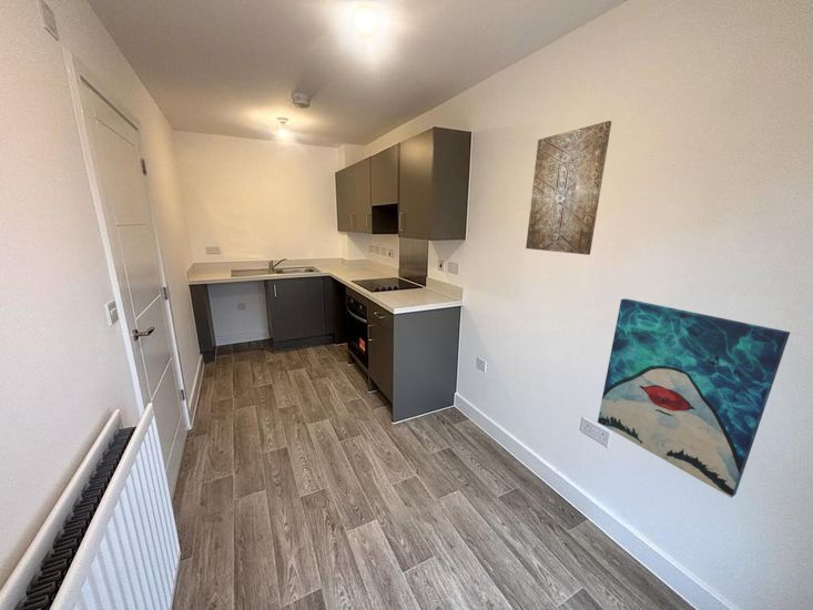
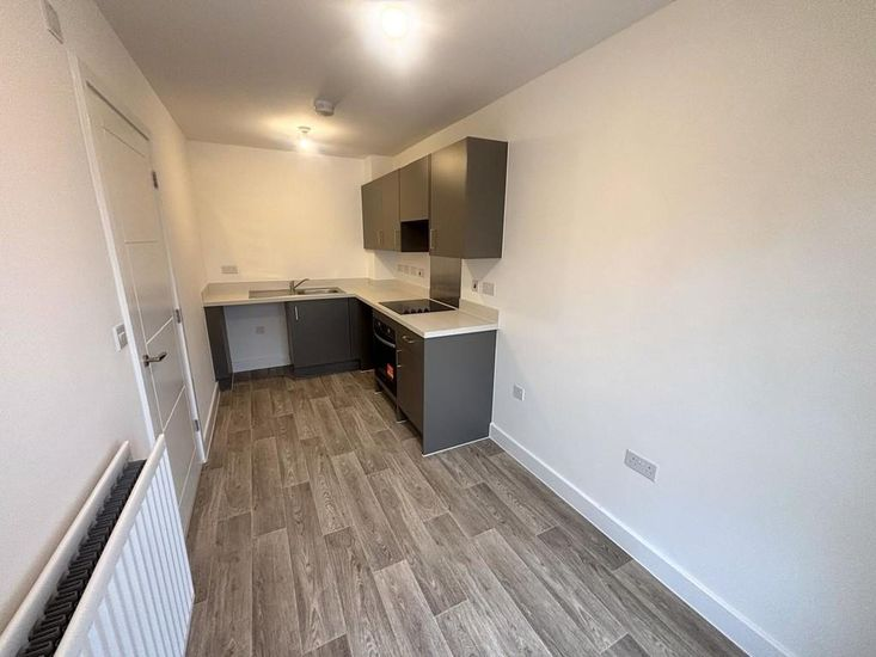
- wall art (672, 387)
- wall art (562, 193)
